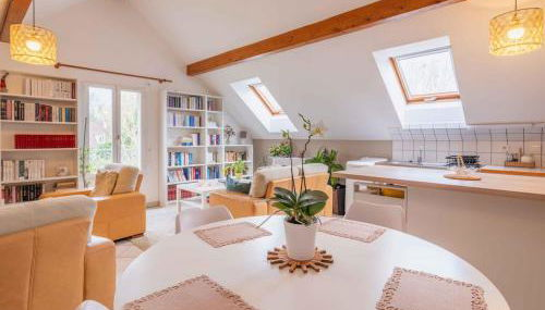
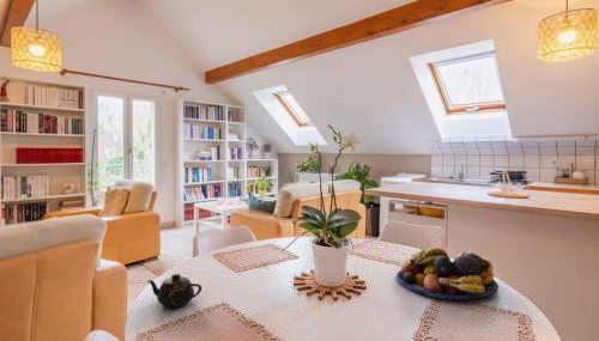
+ teapot (174, 288)
+ fruit bowl (443, 264)
